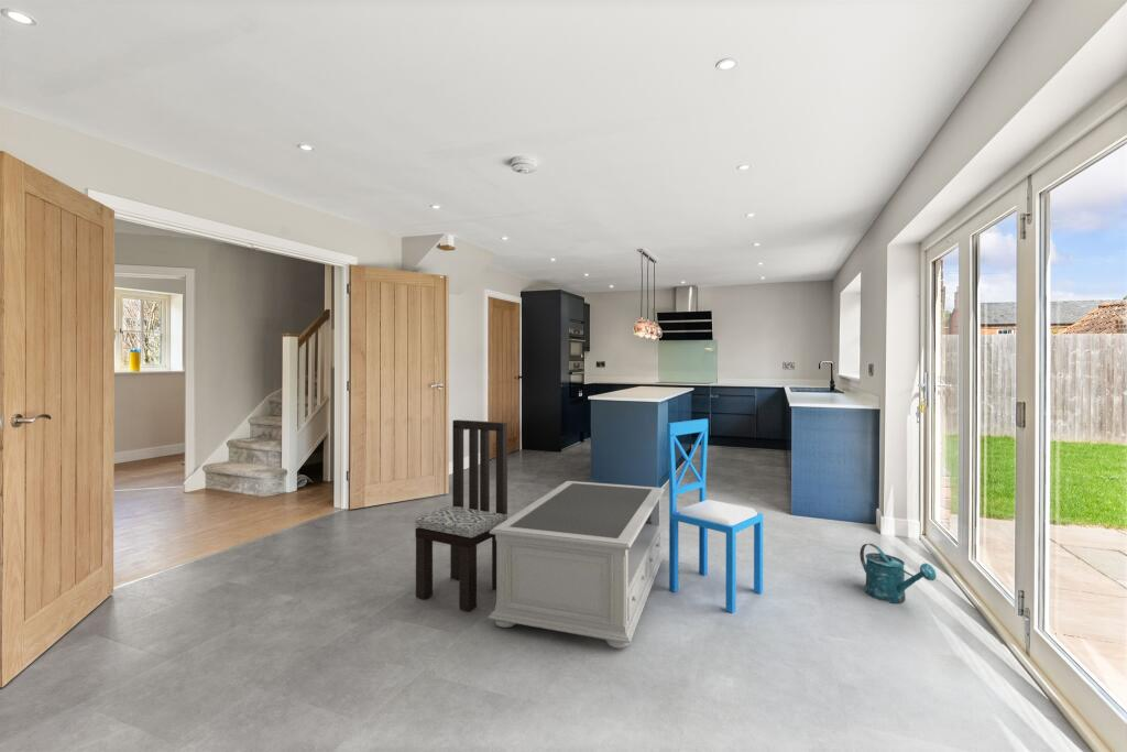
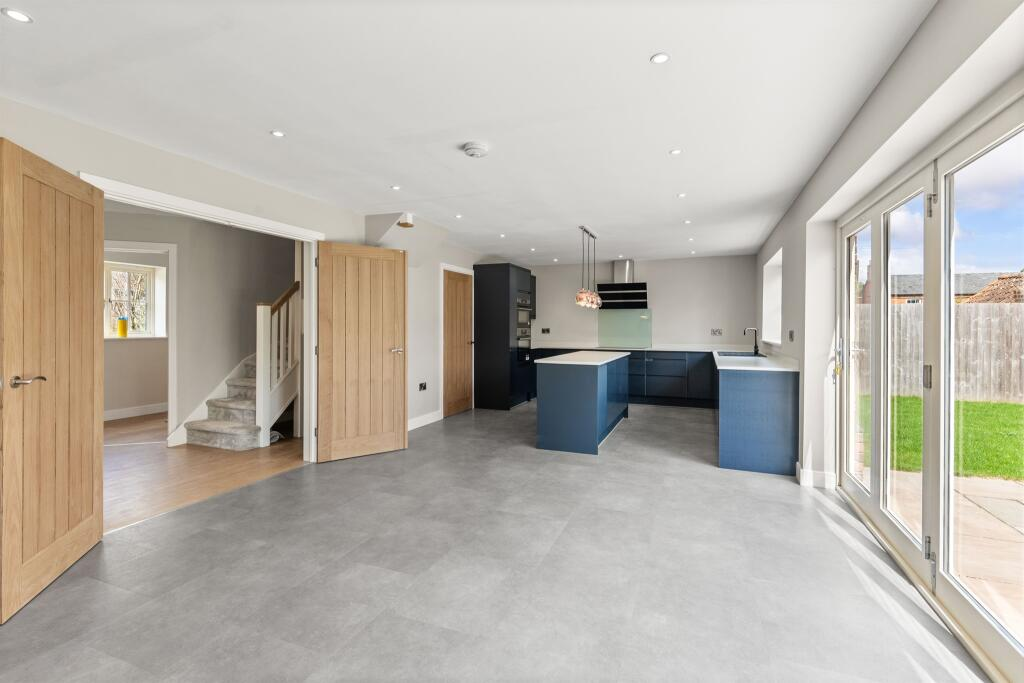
- coffee table (590, 546)
- dining chair (713, 506)
- dining chair (462, 506)
- watering can (895, 576)
